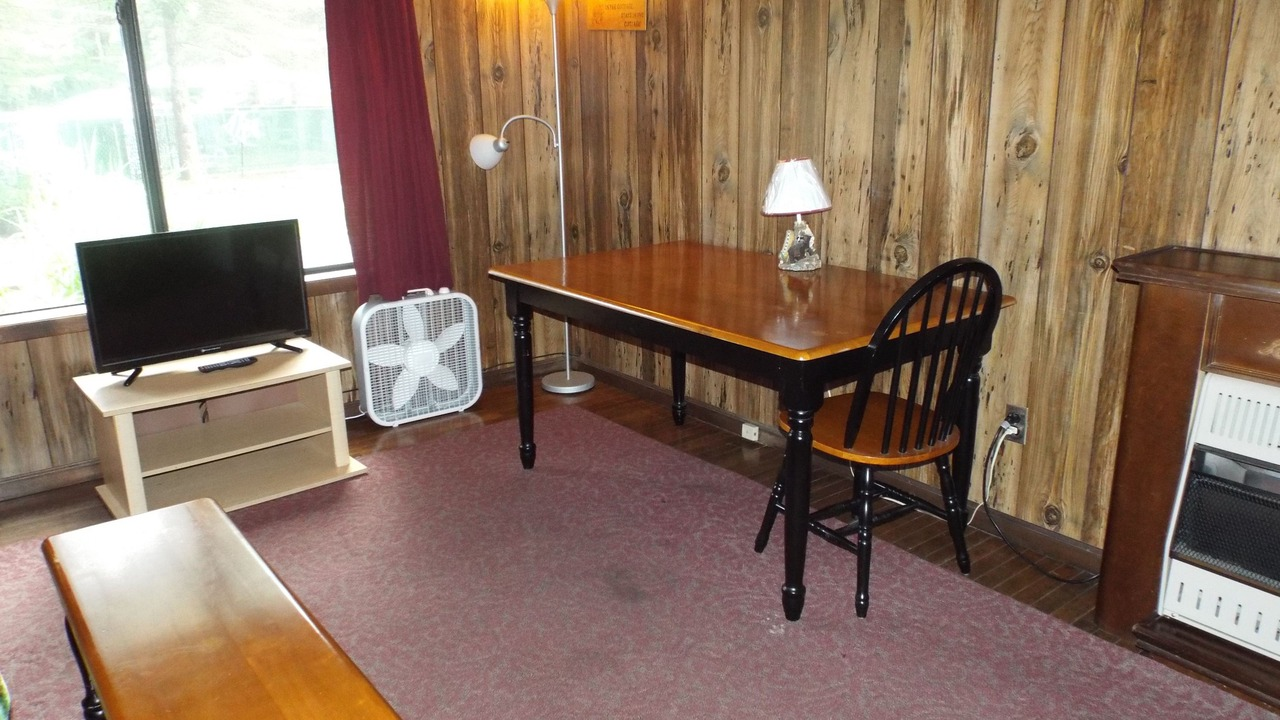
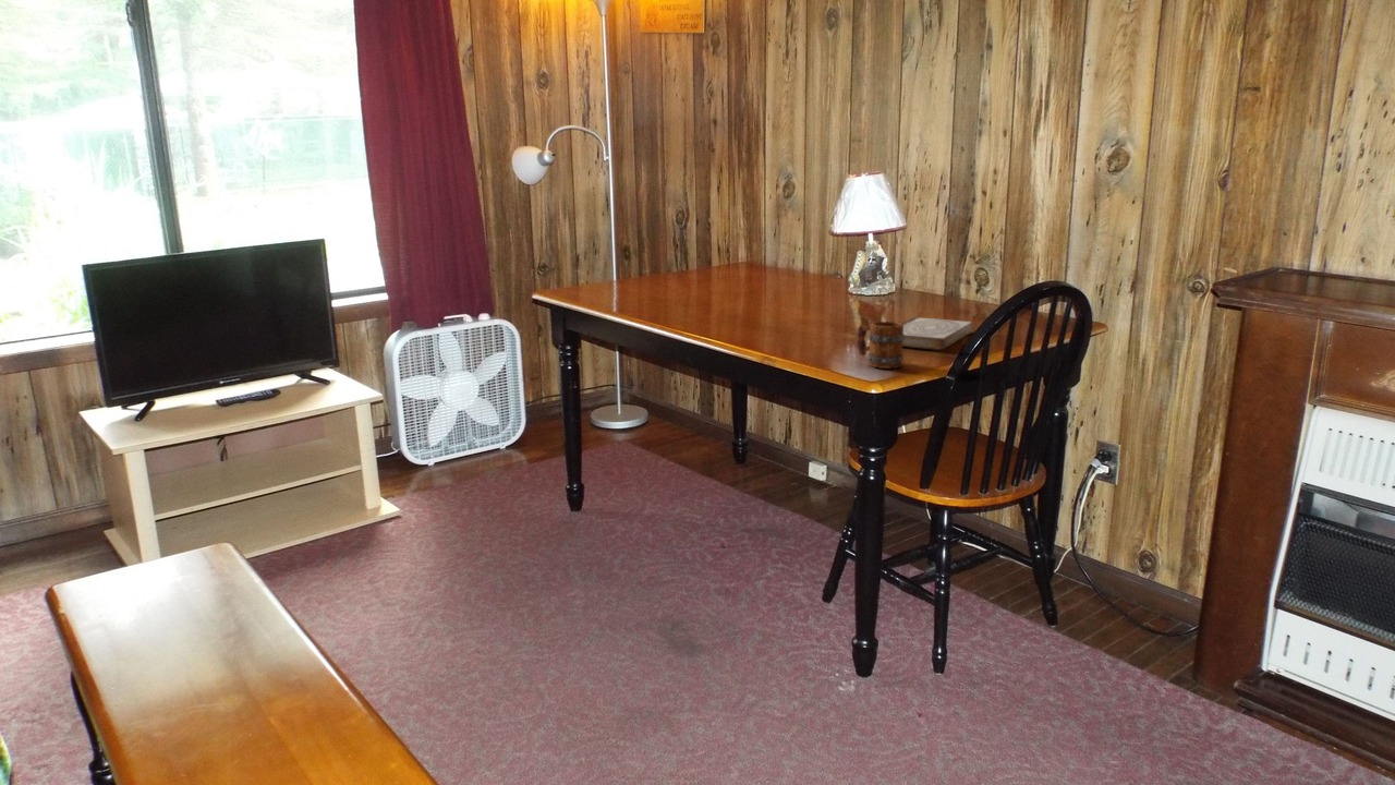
+ book (925, 333)
+ mug (880, 341)
